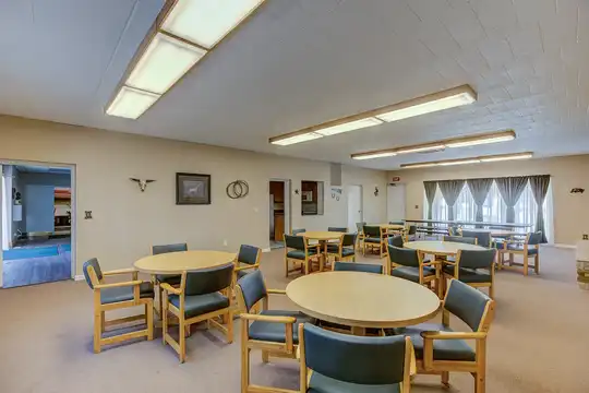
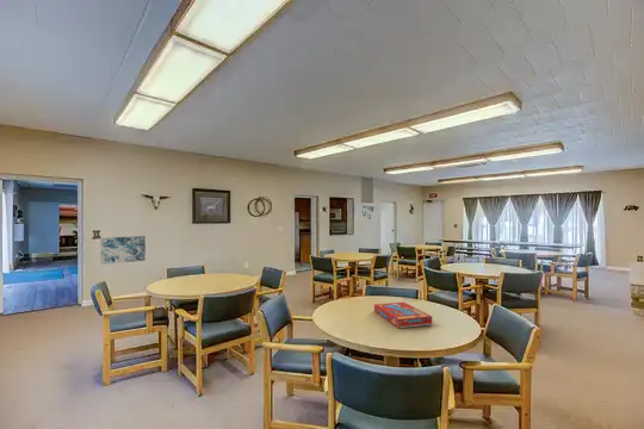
+ snack box (401, 313)
+ wall art (123, 249)
